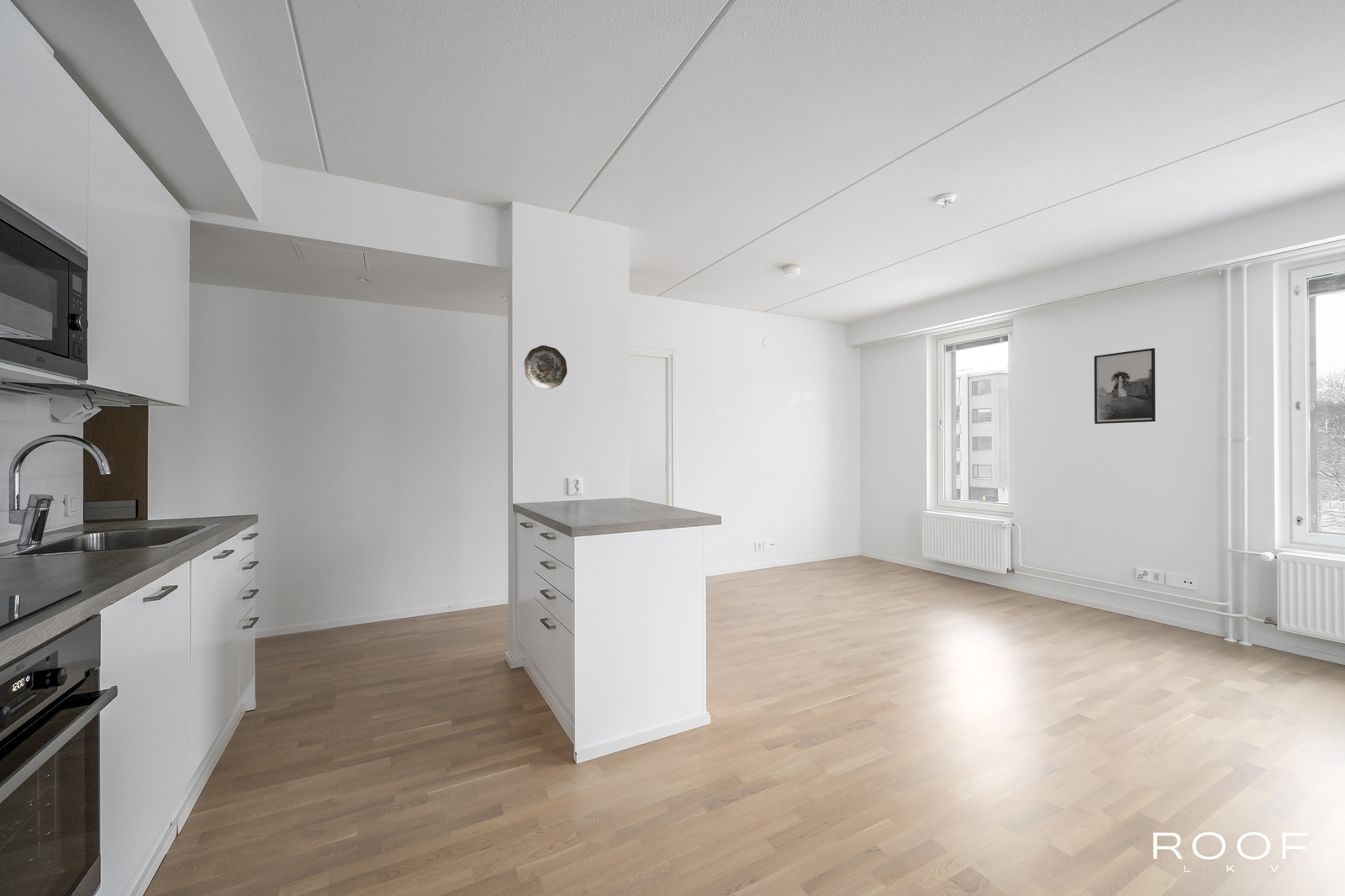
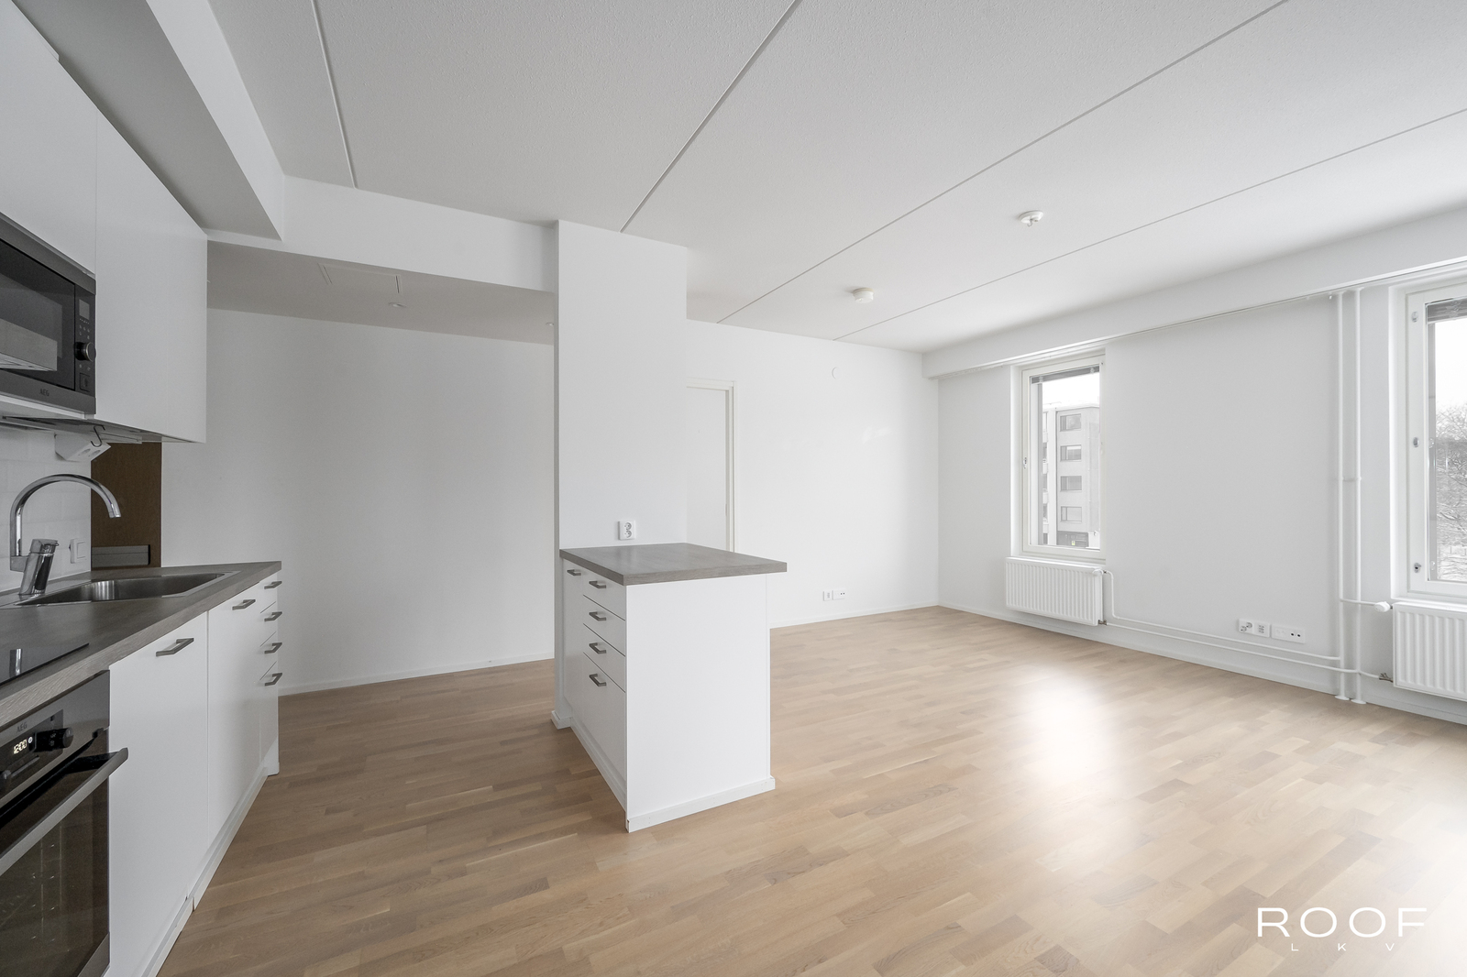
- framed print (1123, 387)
- decorative plate (545, 367)
